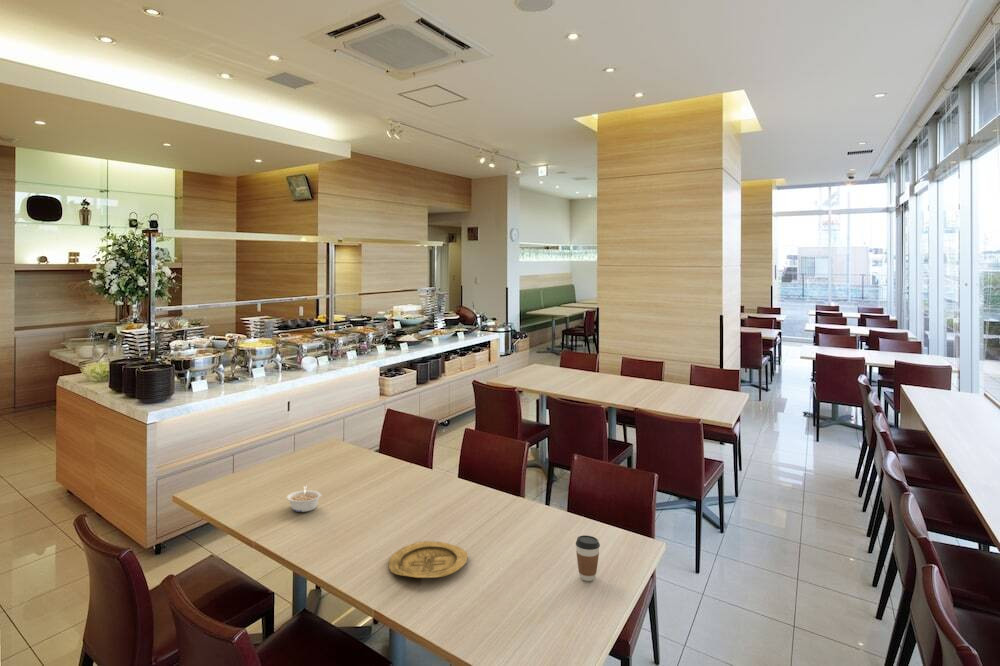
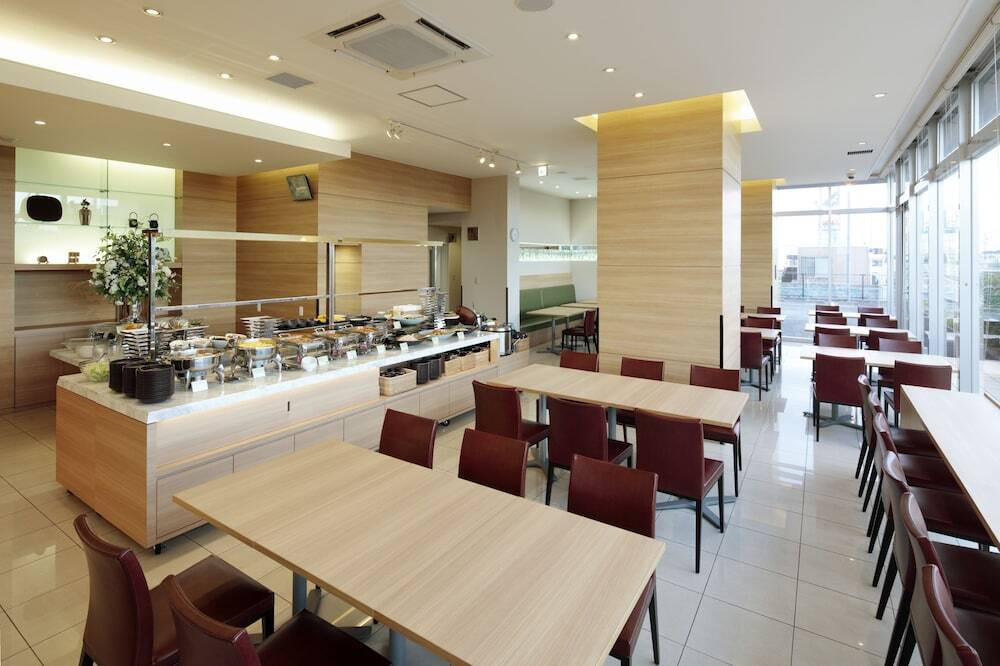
- plate (428, 560)
- coffee cup (587, 558)
- legume (303, 500)
